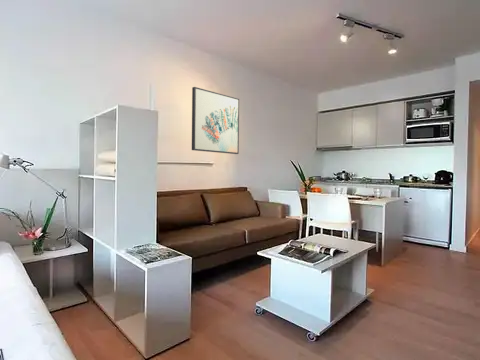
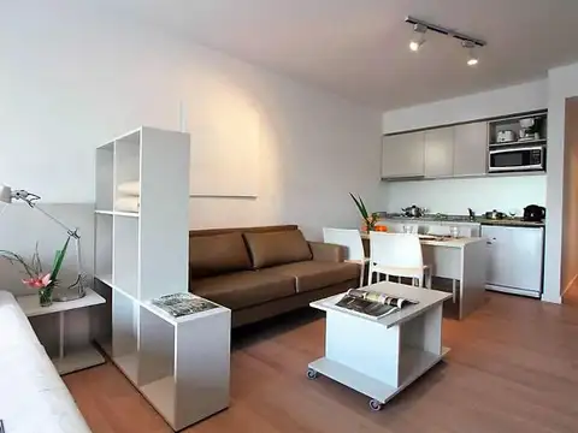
- wall art (217, 122)
